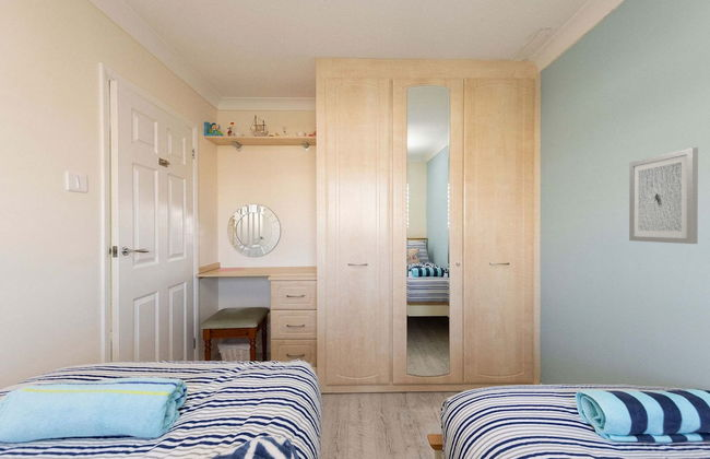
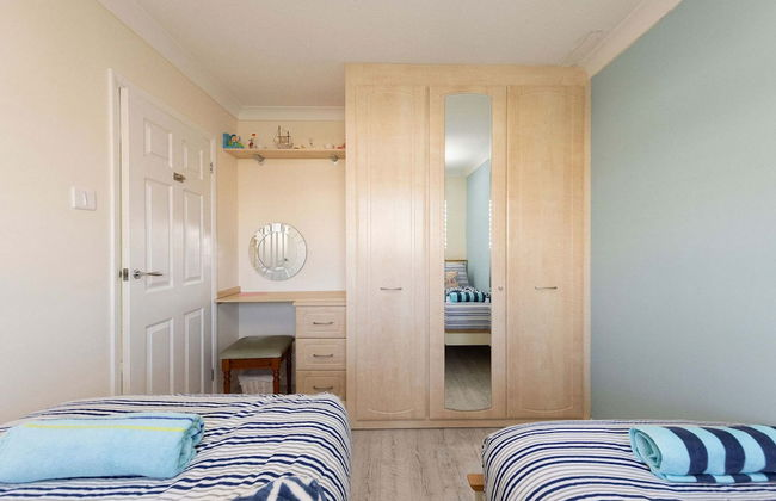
- wall art (660, 199)
